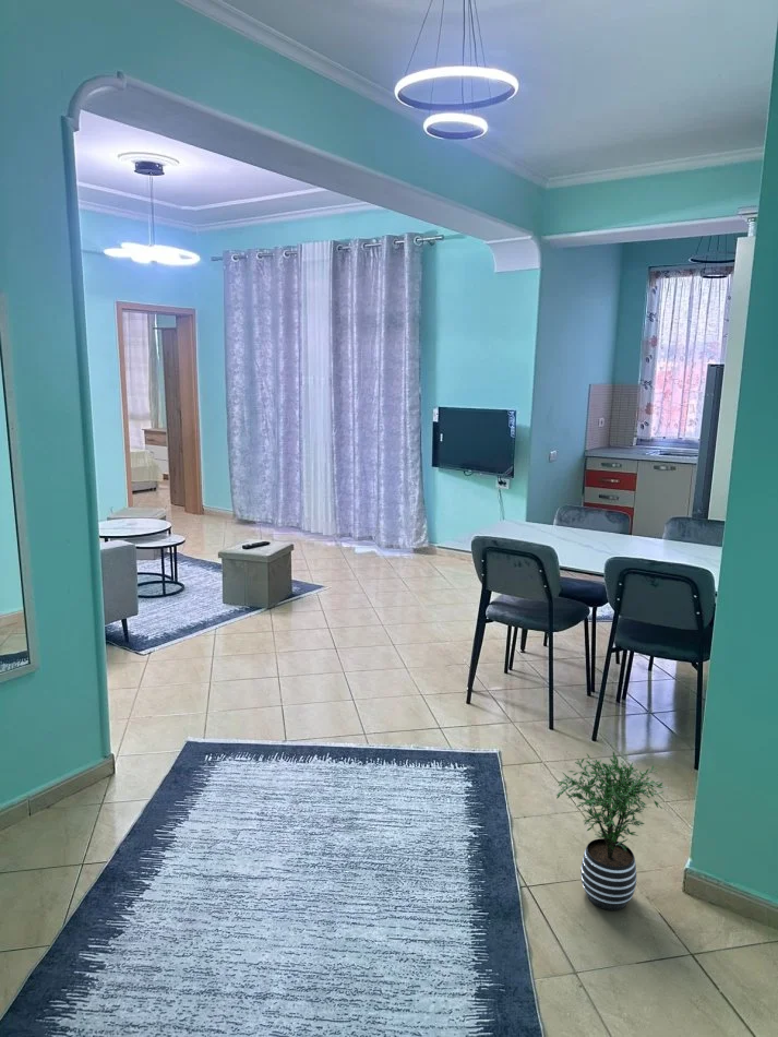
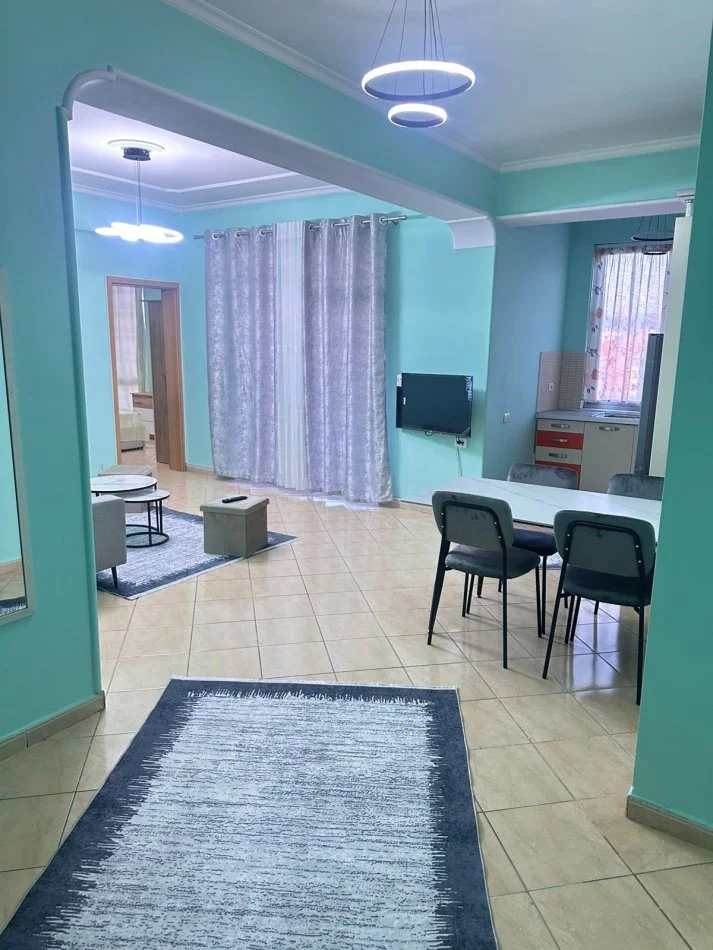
- potted plant (607, 831)
